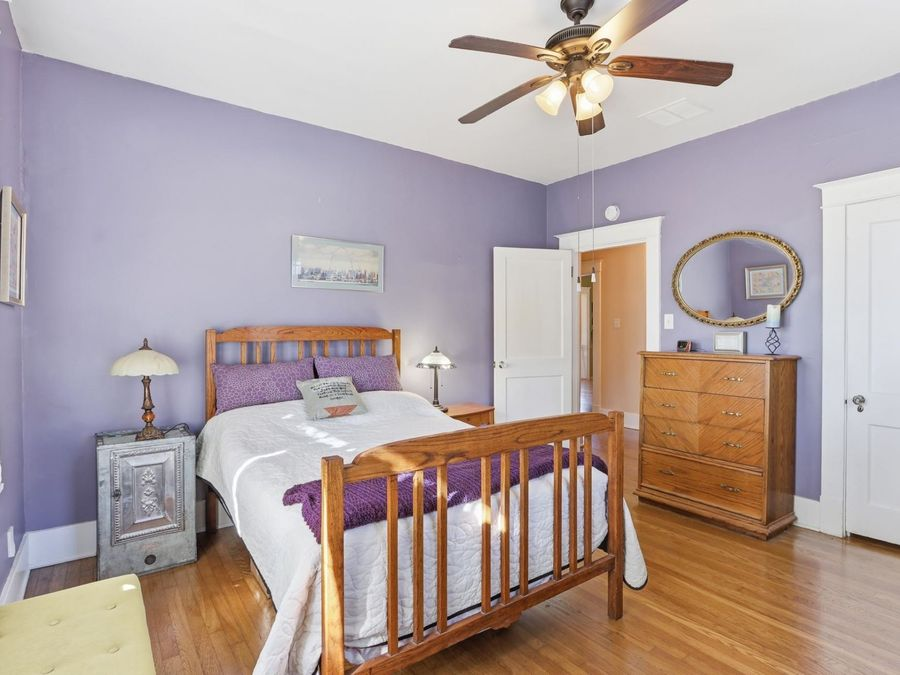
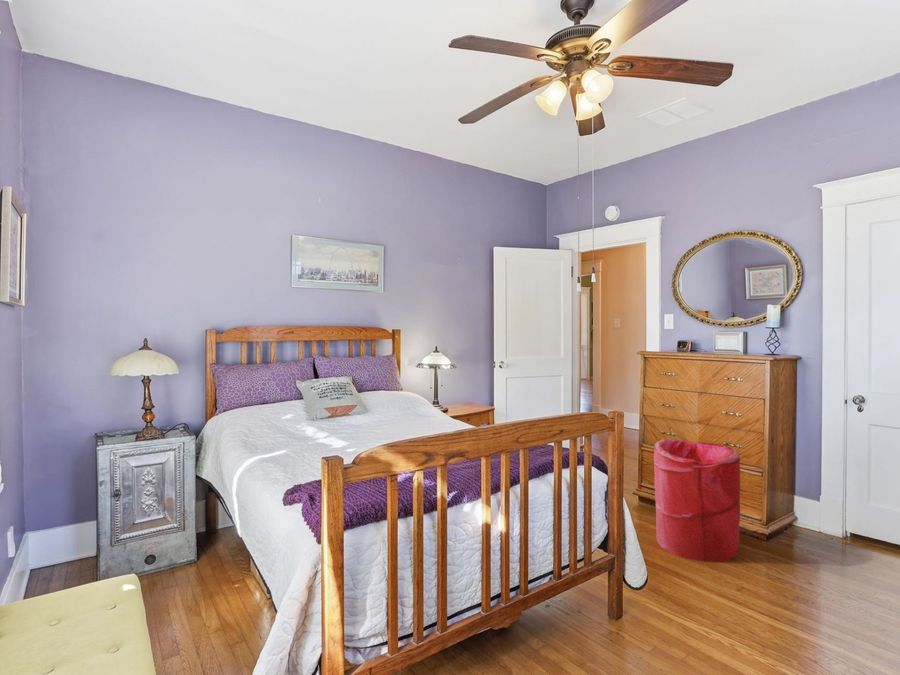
+ laundry hamper (695, 496)
